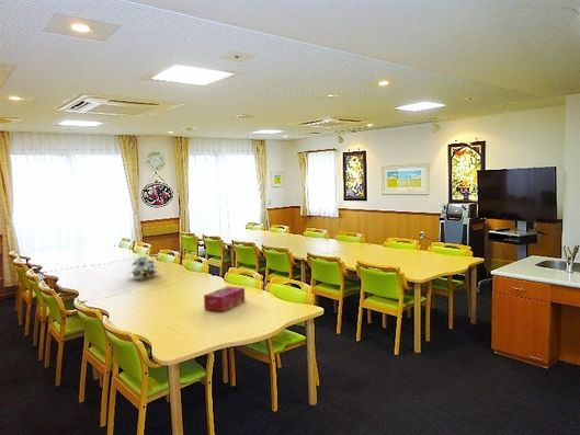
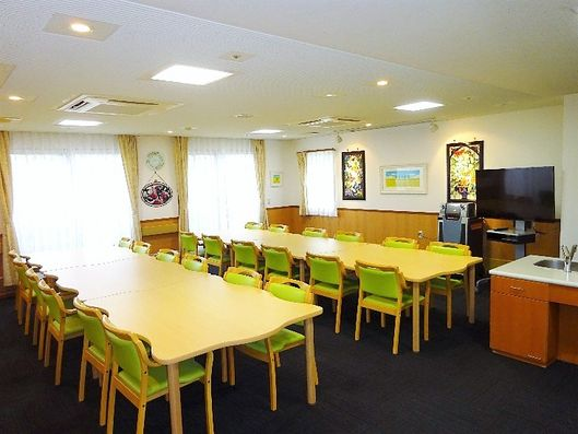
- flower arrangement (146, 266)
- tissue box (225, 298)
